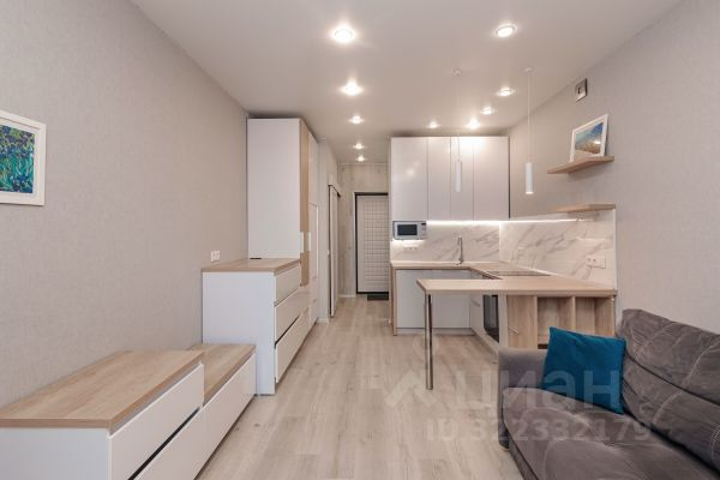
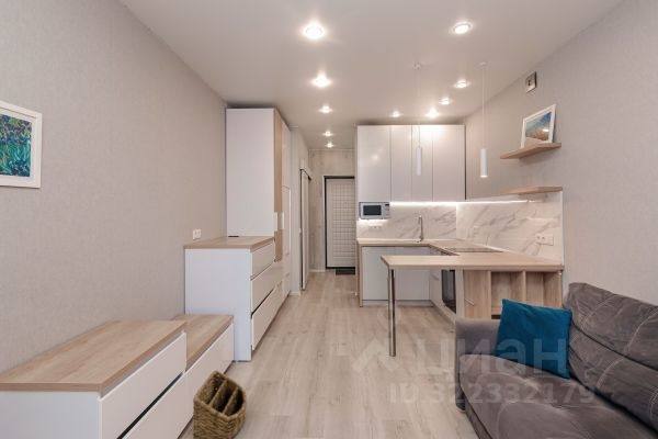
+ basket (224, 403)
